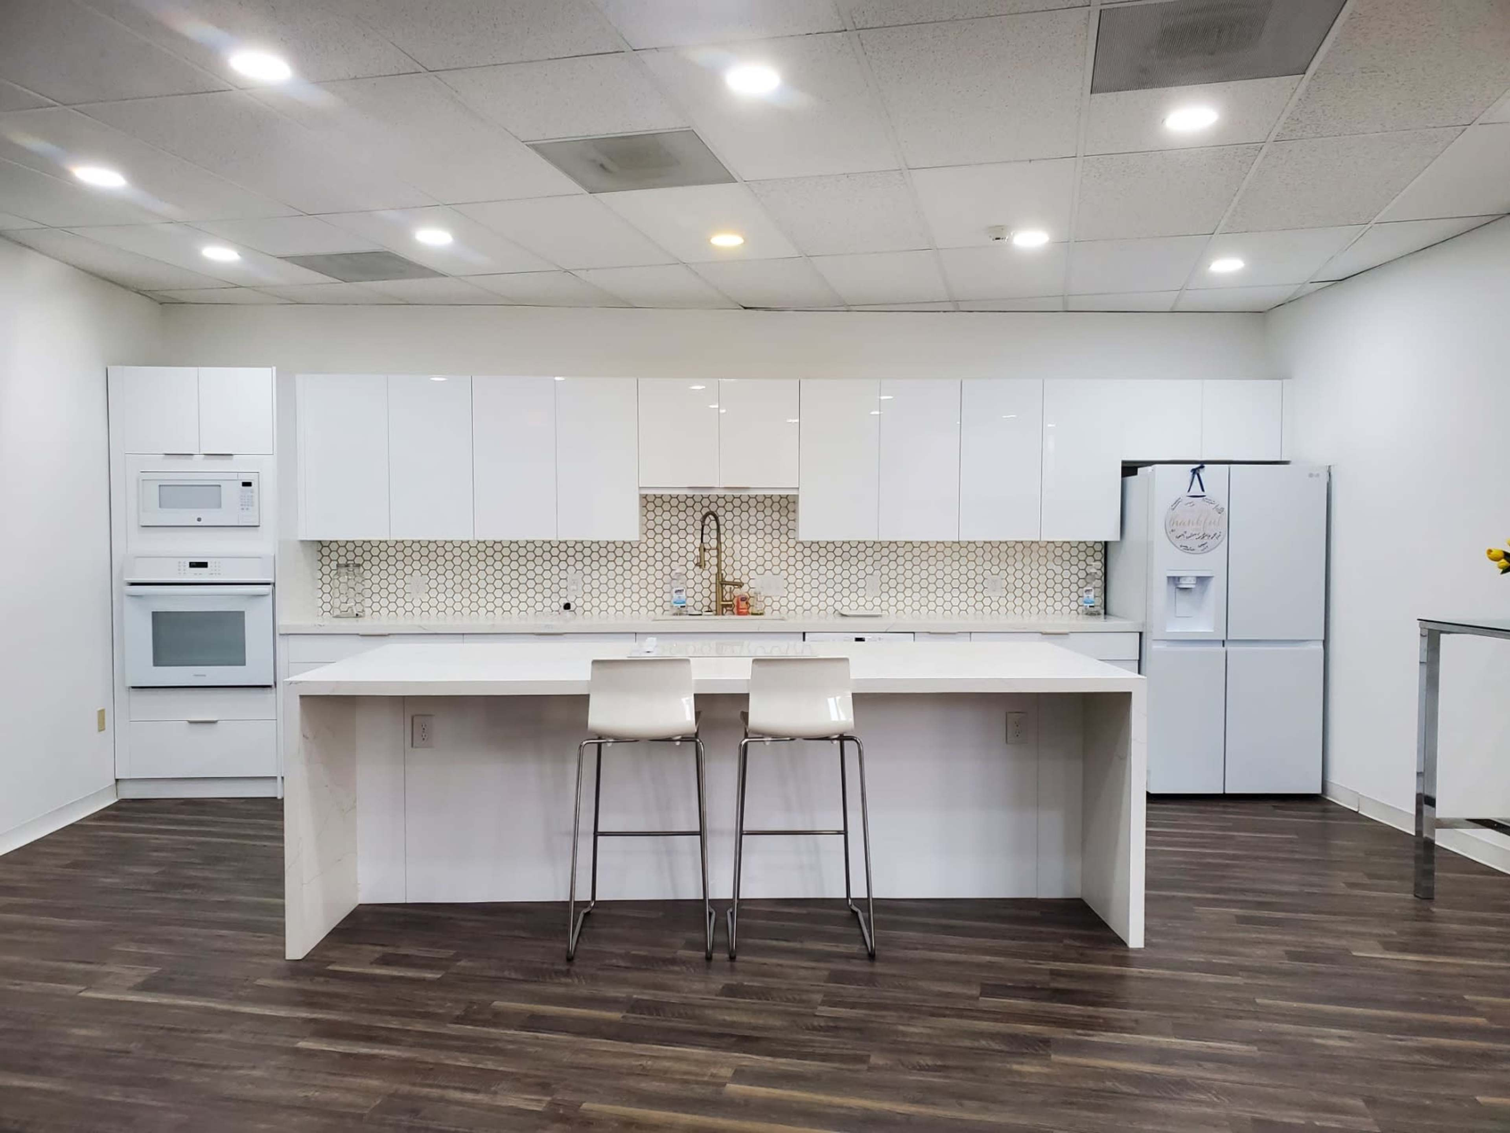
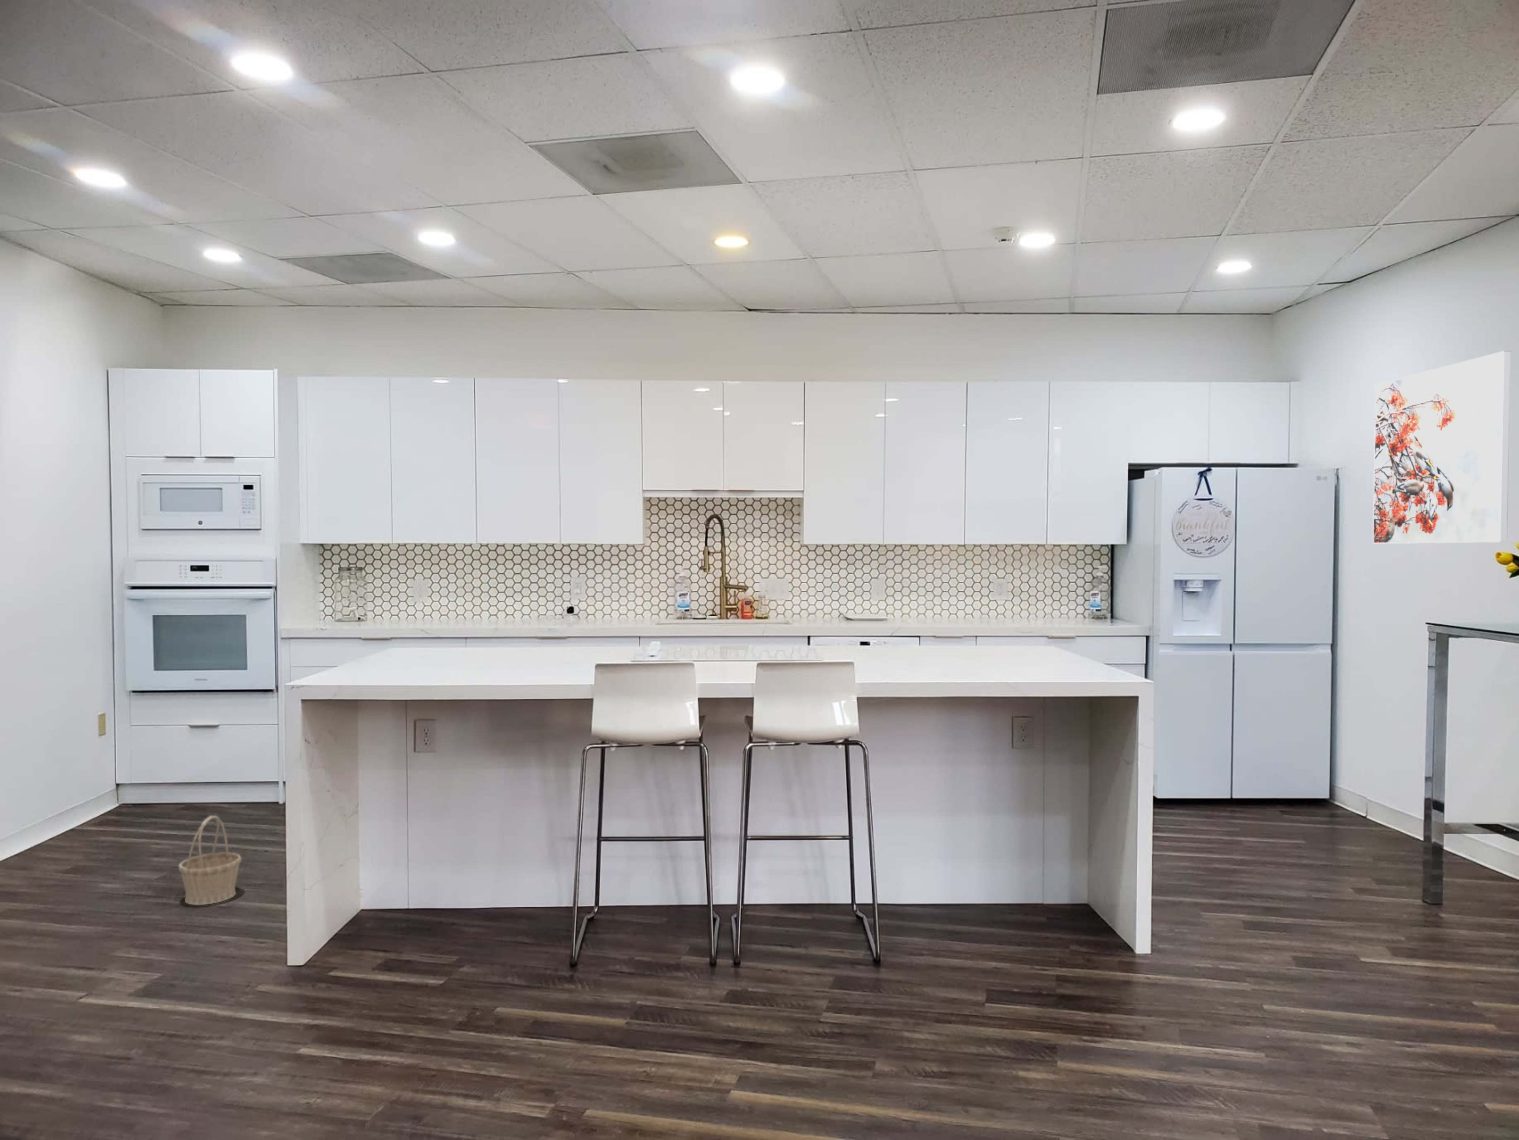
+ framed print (1435, 456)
+ basket (209, 856)
